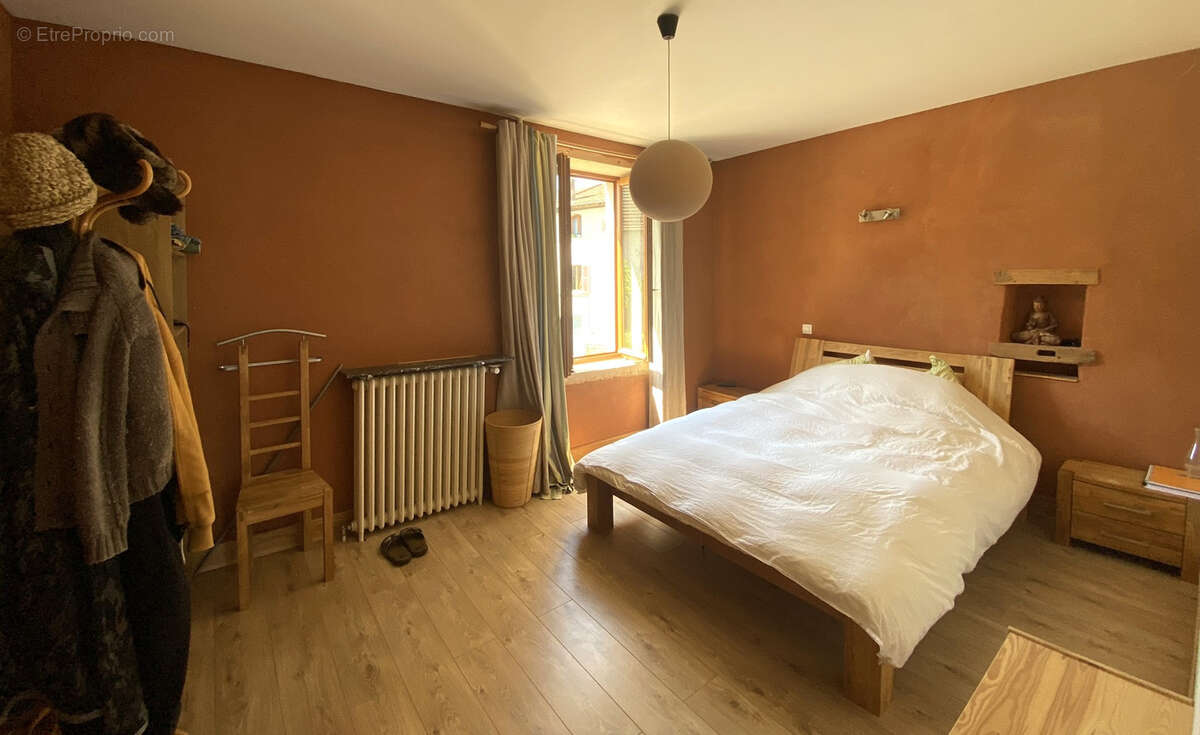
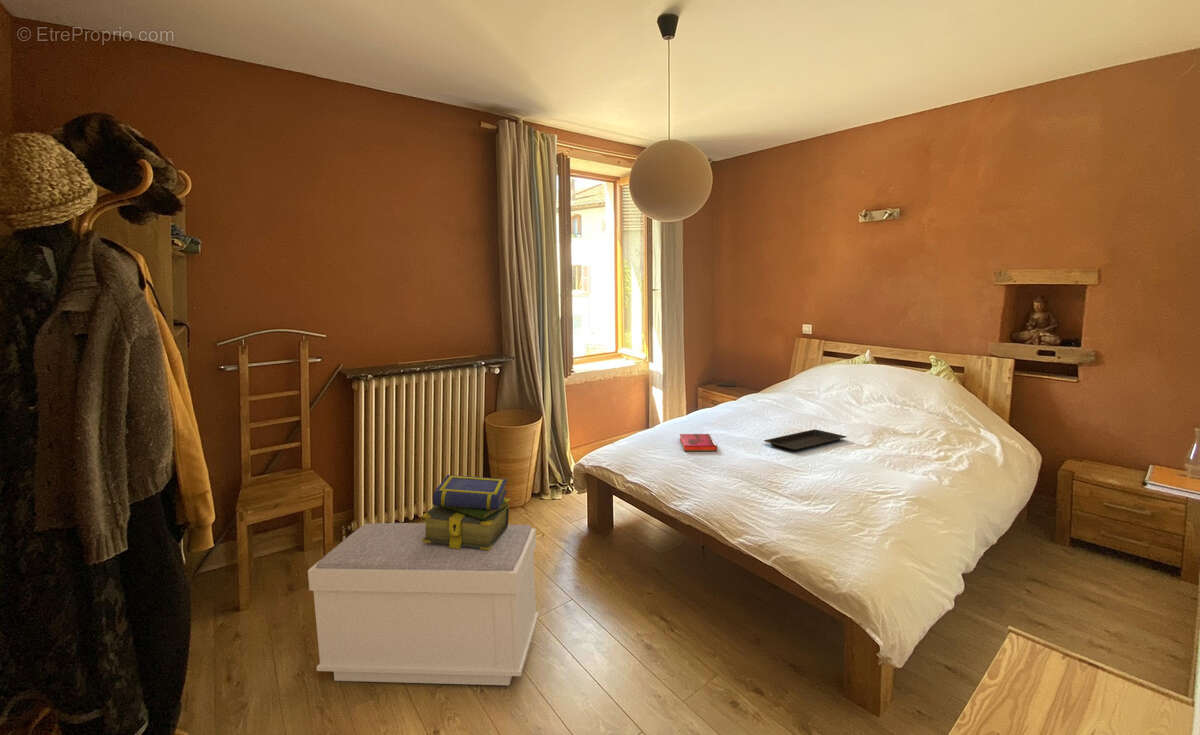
+ hardback book (697, 442)
+ serving tray (805, 440)
+ stack of books (470, 508)
+ bench (434, 597)
